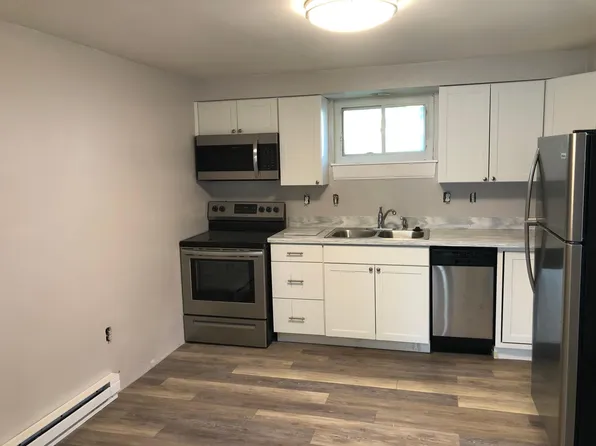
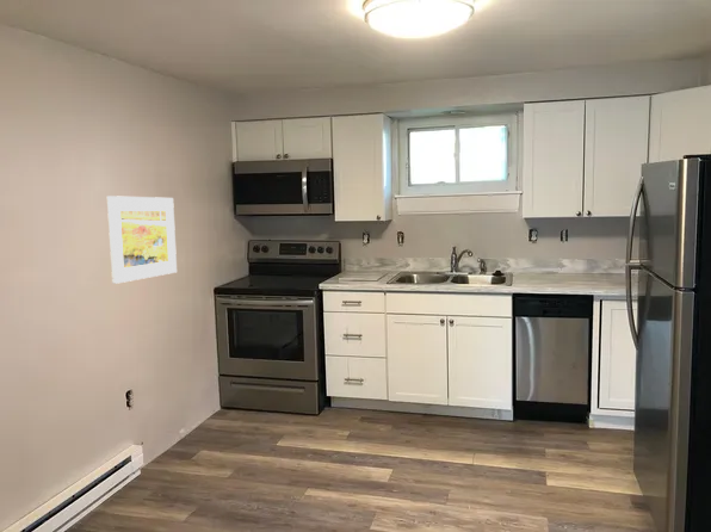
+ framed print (144, 237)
